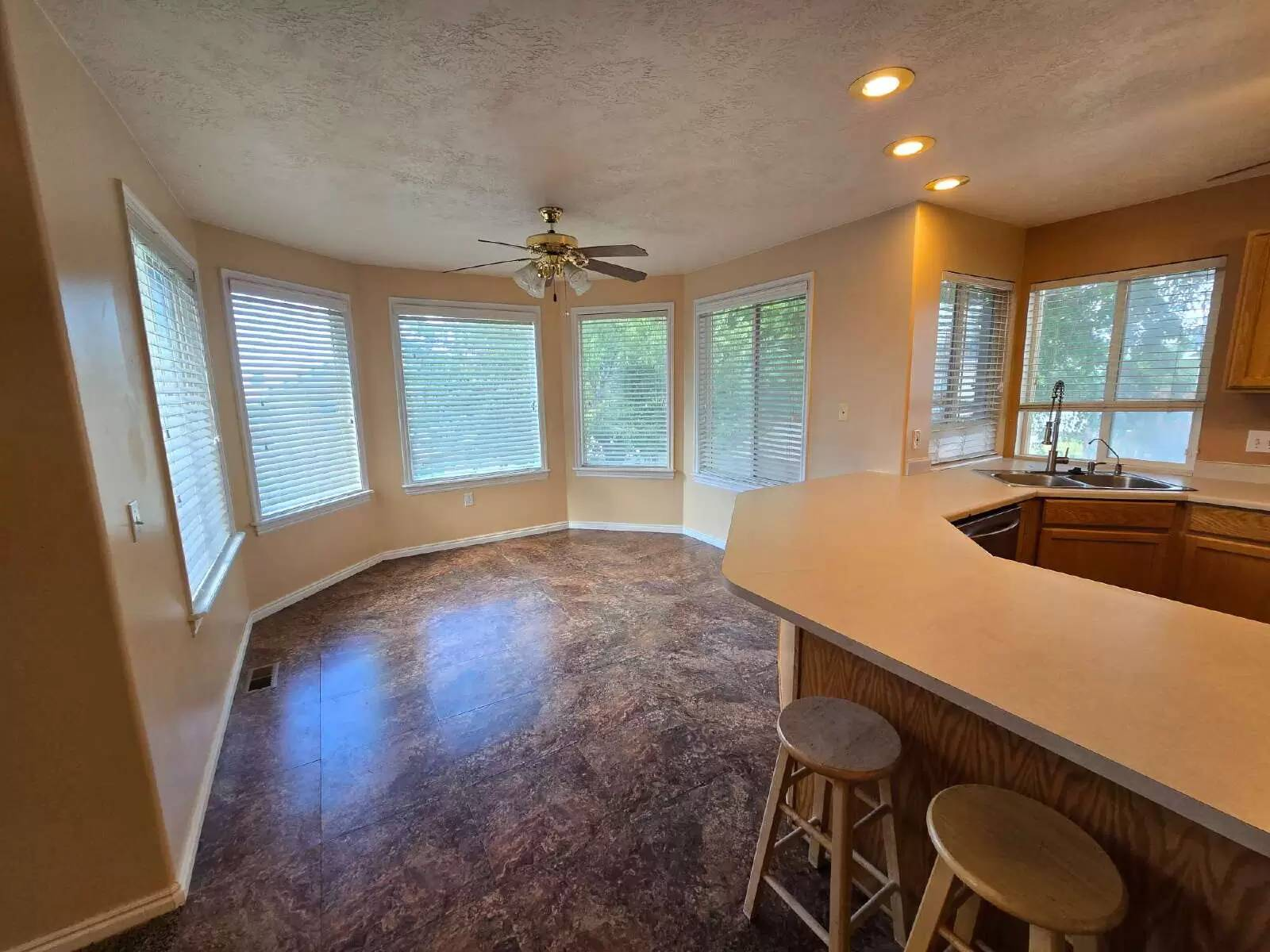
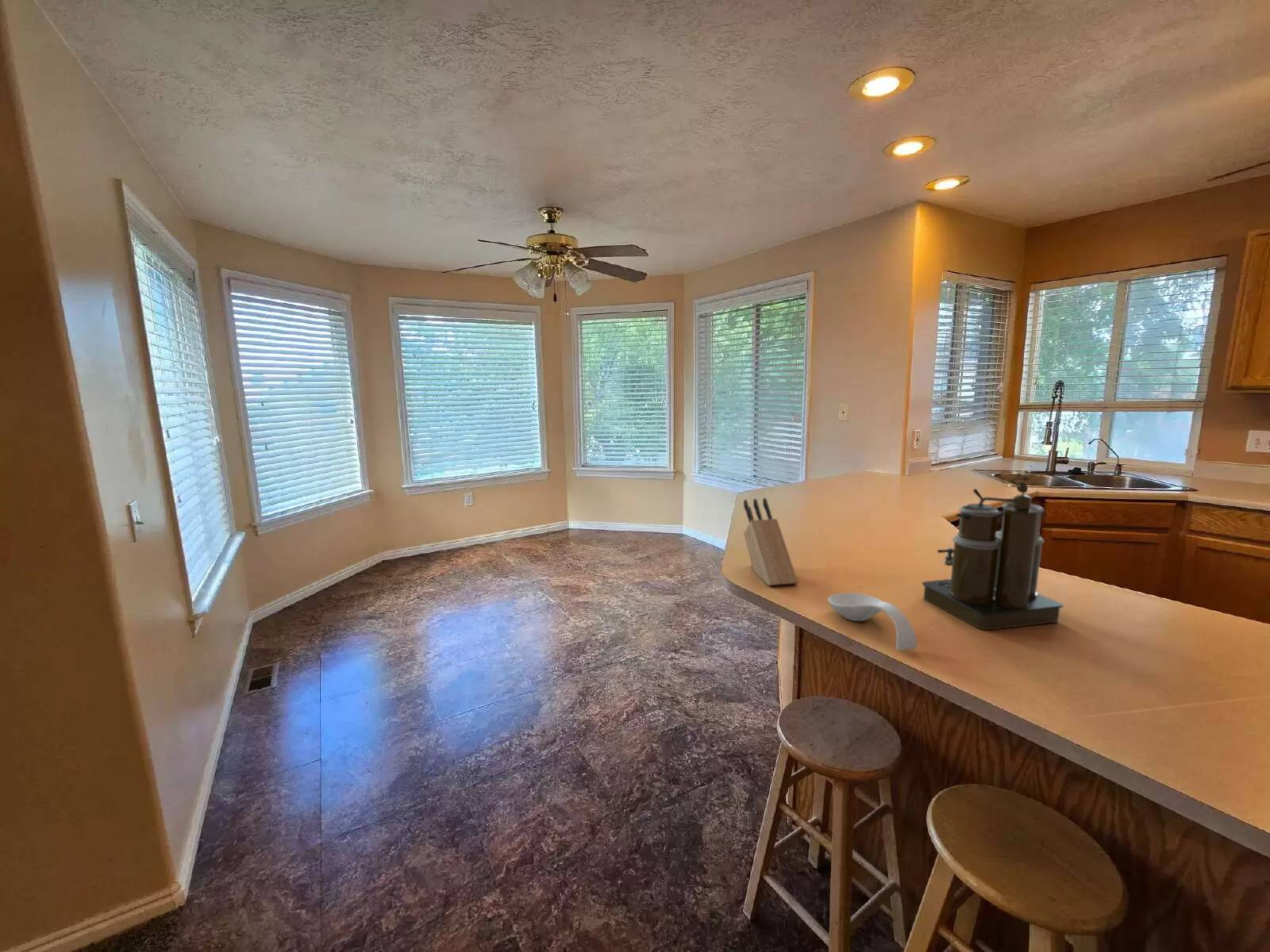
+ coffee maker (994, 540)
+ knife block (767, 538)
+ spoon rest (871, 611)
